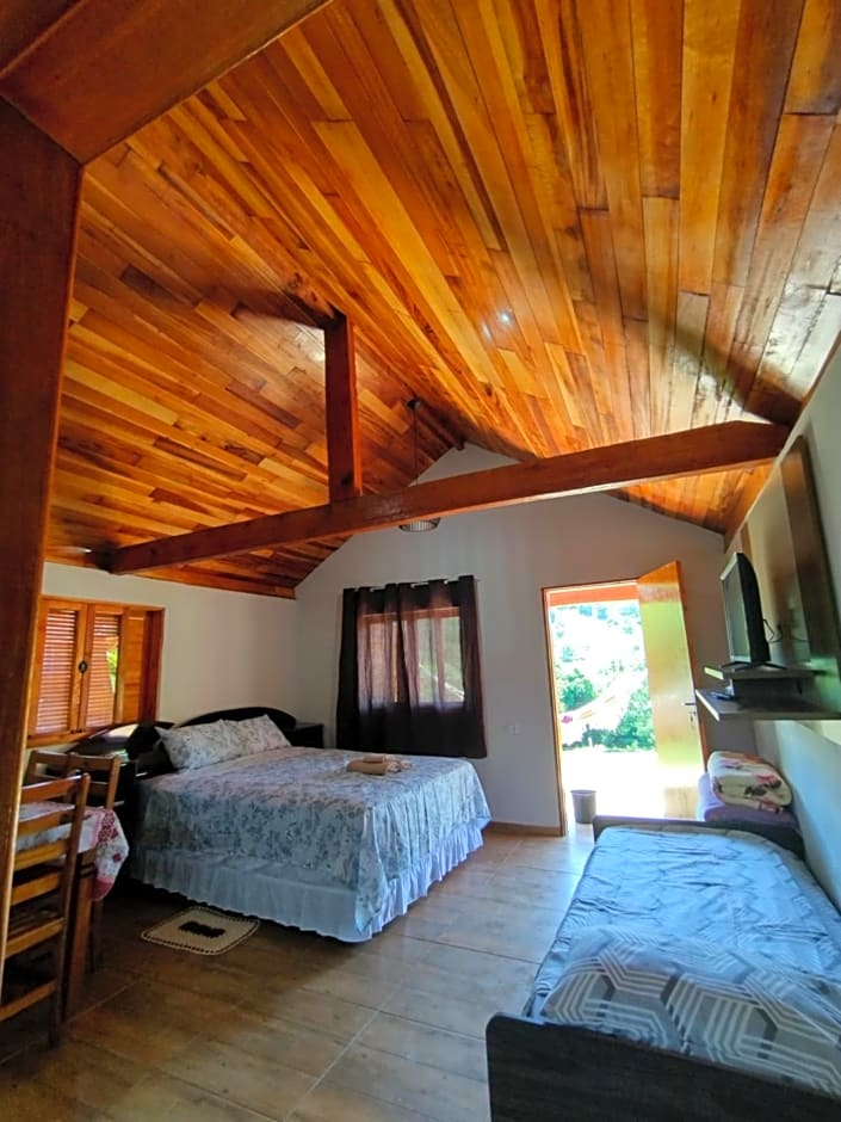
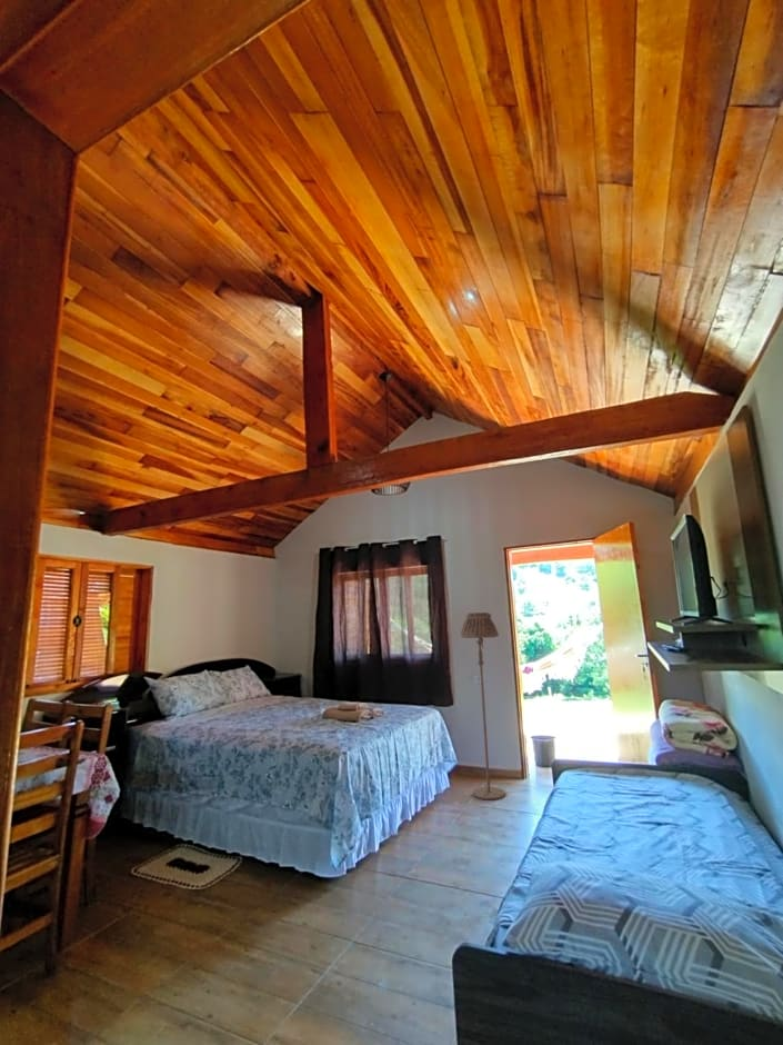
+ floor lamp (483, 700)
